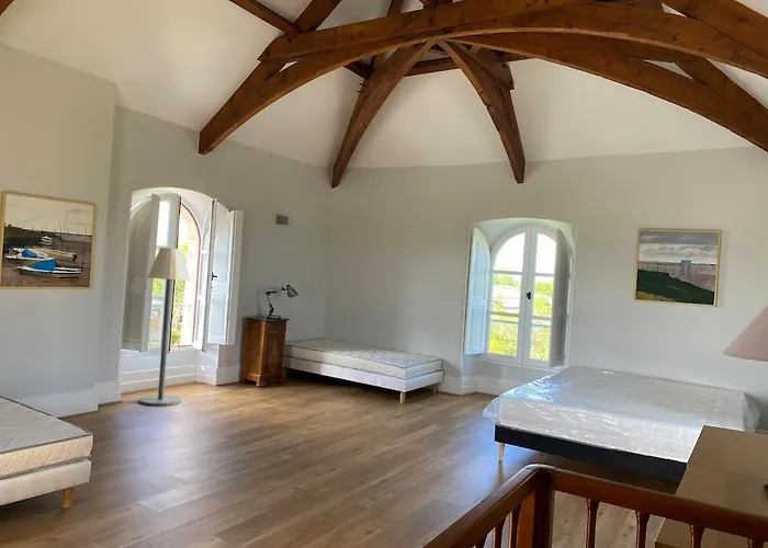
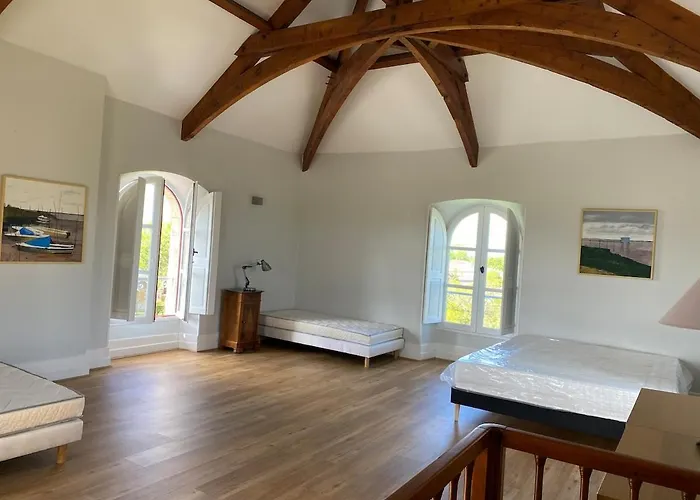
- floor lamp (166, 324)
